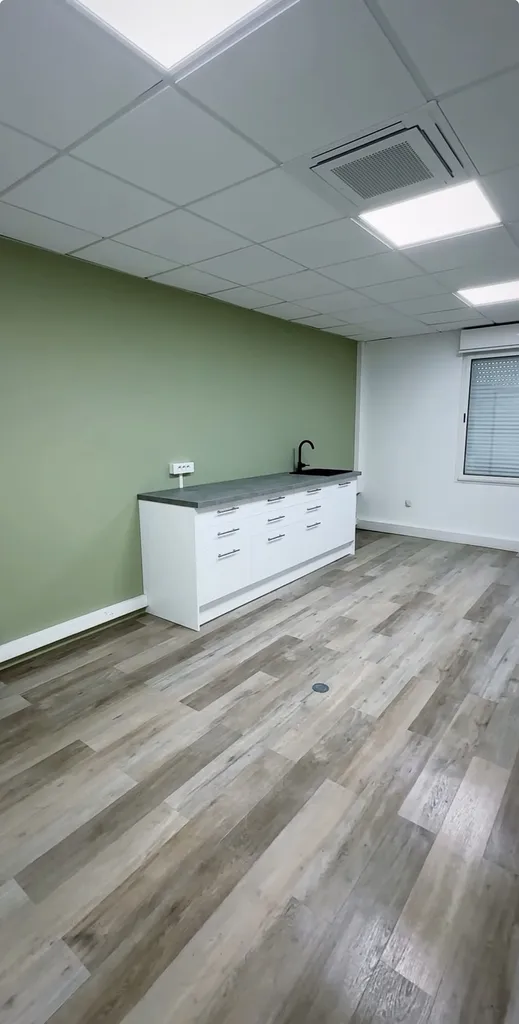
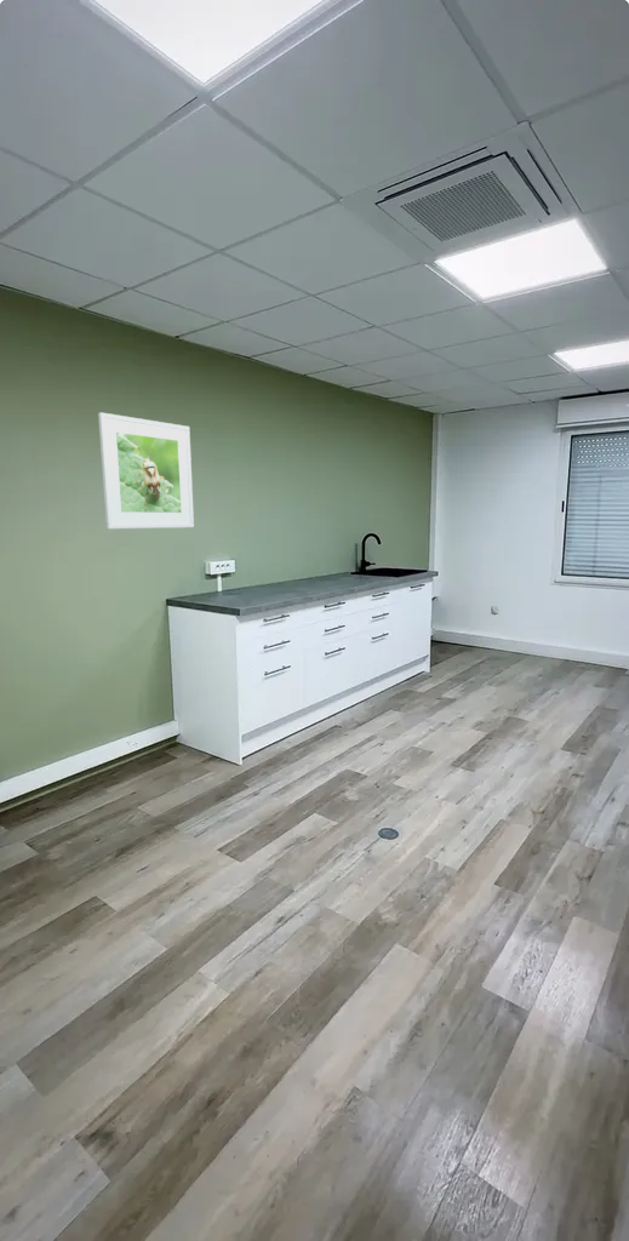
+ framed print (149, 474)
